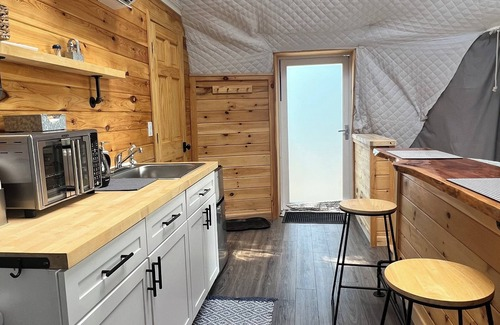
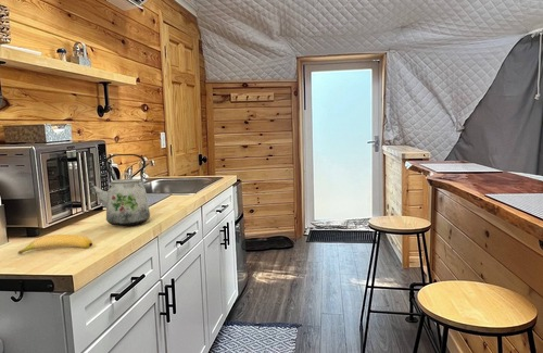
+ kettle (118, 189)
+ banana (58, 242)
